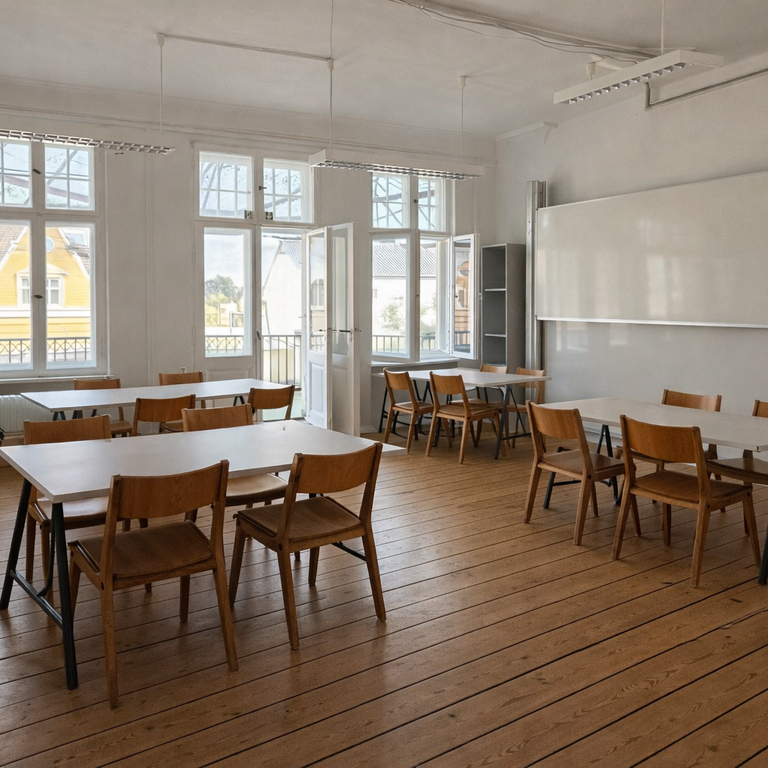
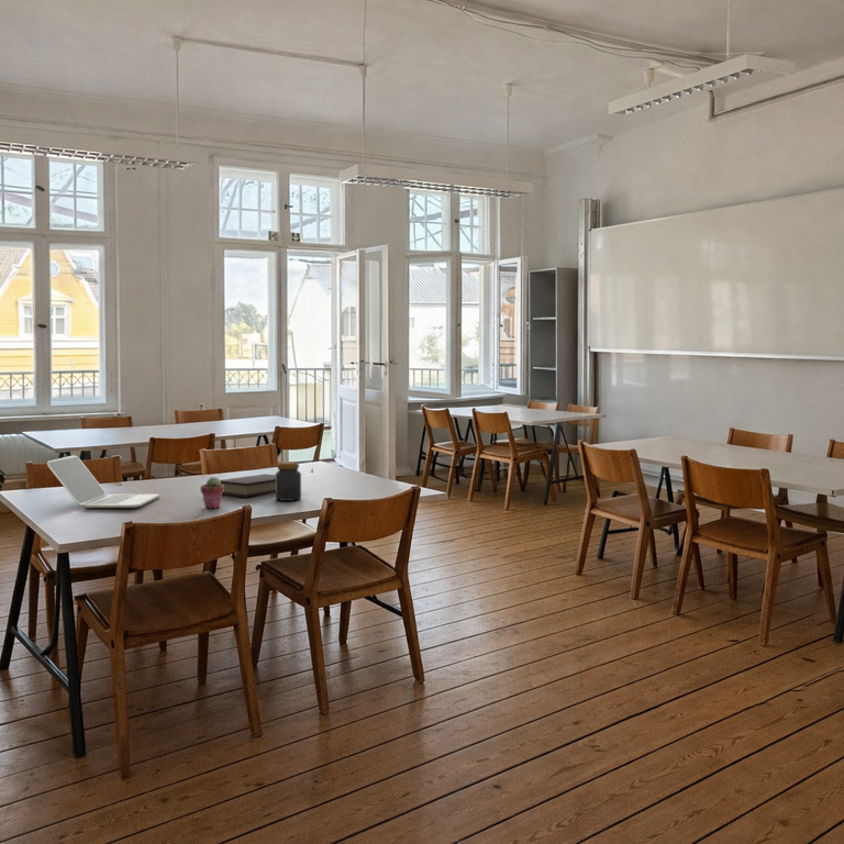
+ book (254, 485)
+ laptop (99, 484)
+ potted succulent (212, 491)
+ jar (288, 480)
